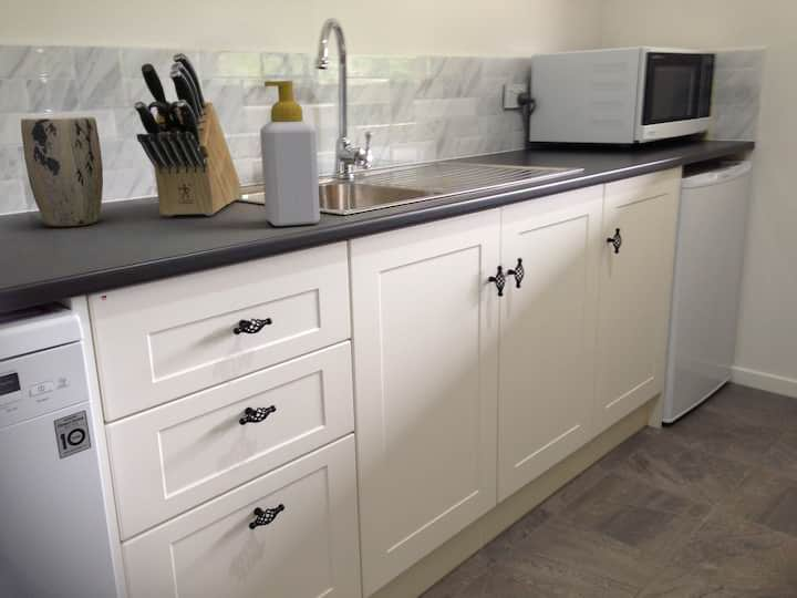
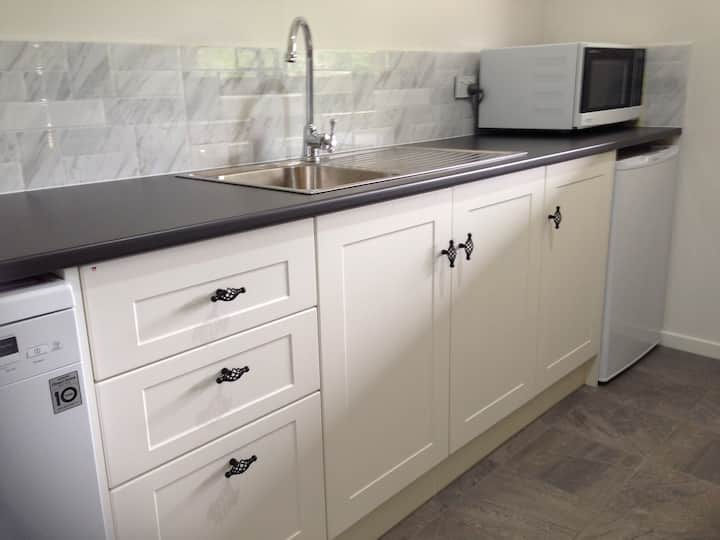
- plant pot (65, 171)
- knife block (190, 134)
- soap bottle (289, 153)
